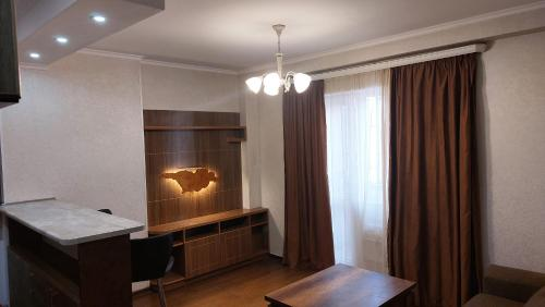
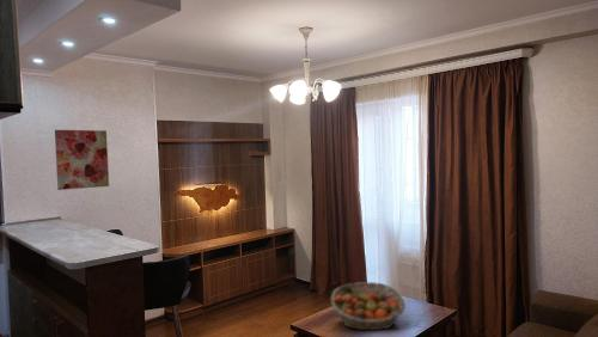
+ fruit basket (367, 305)
+ wall art (83, 159)
